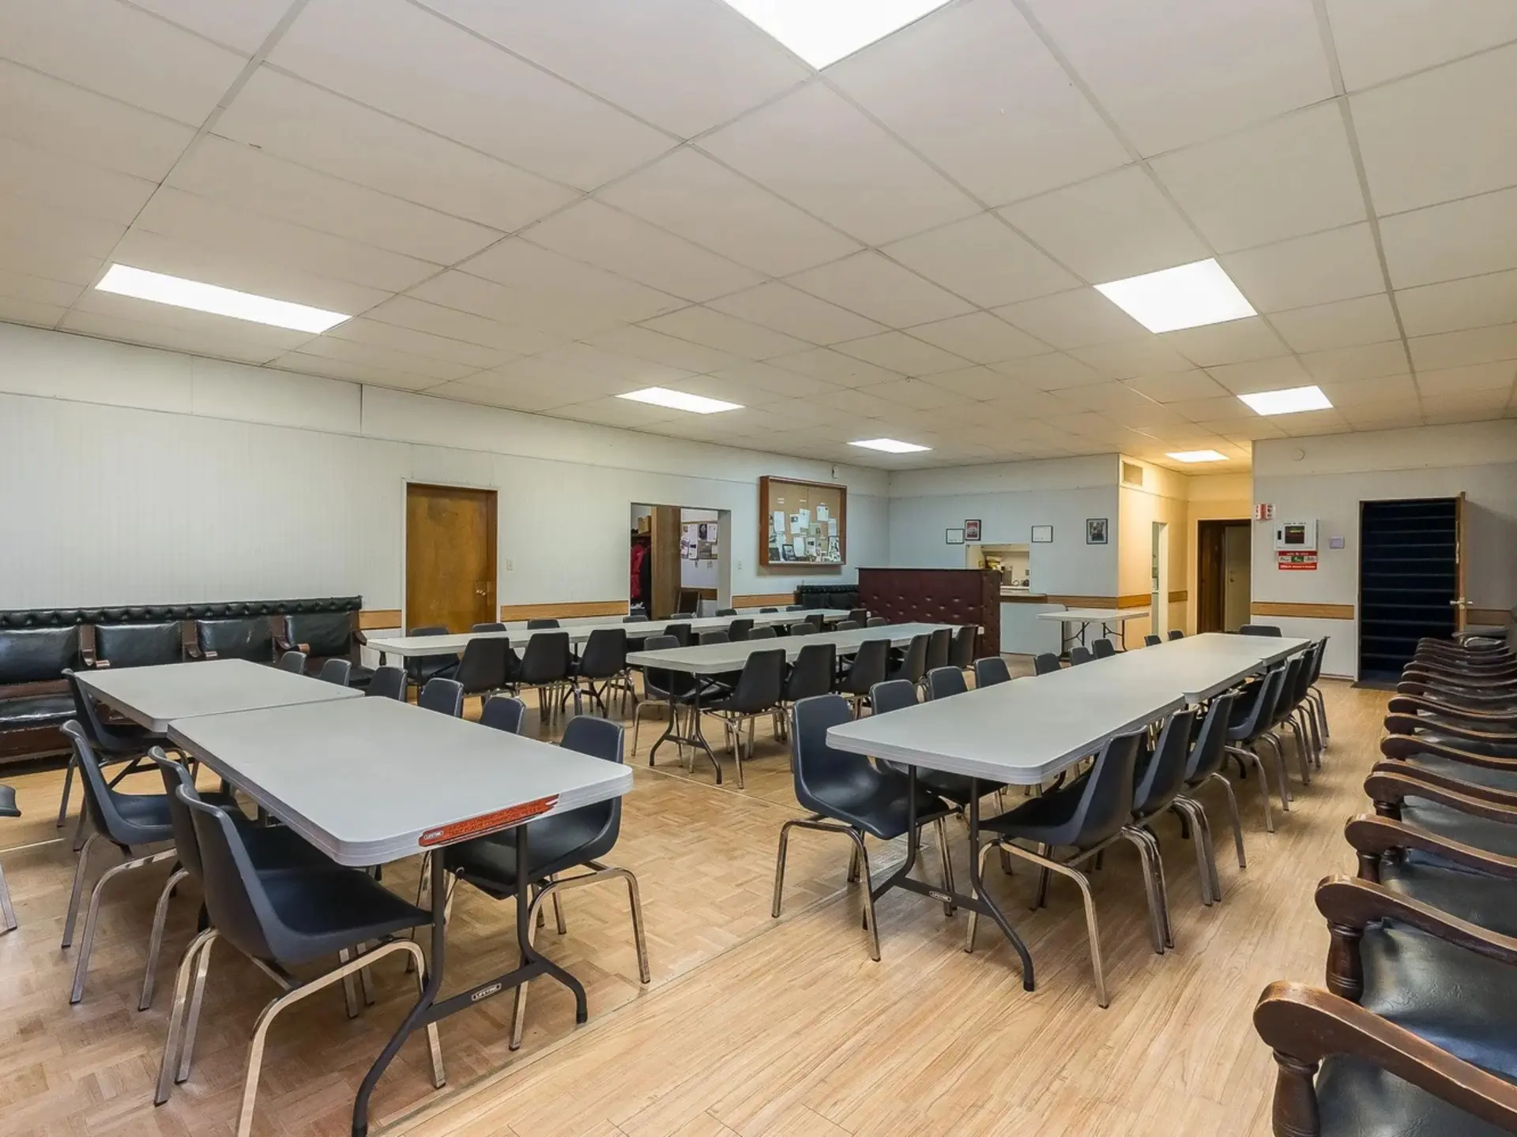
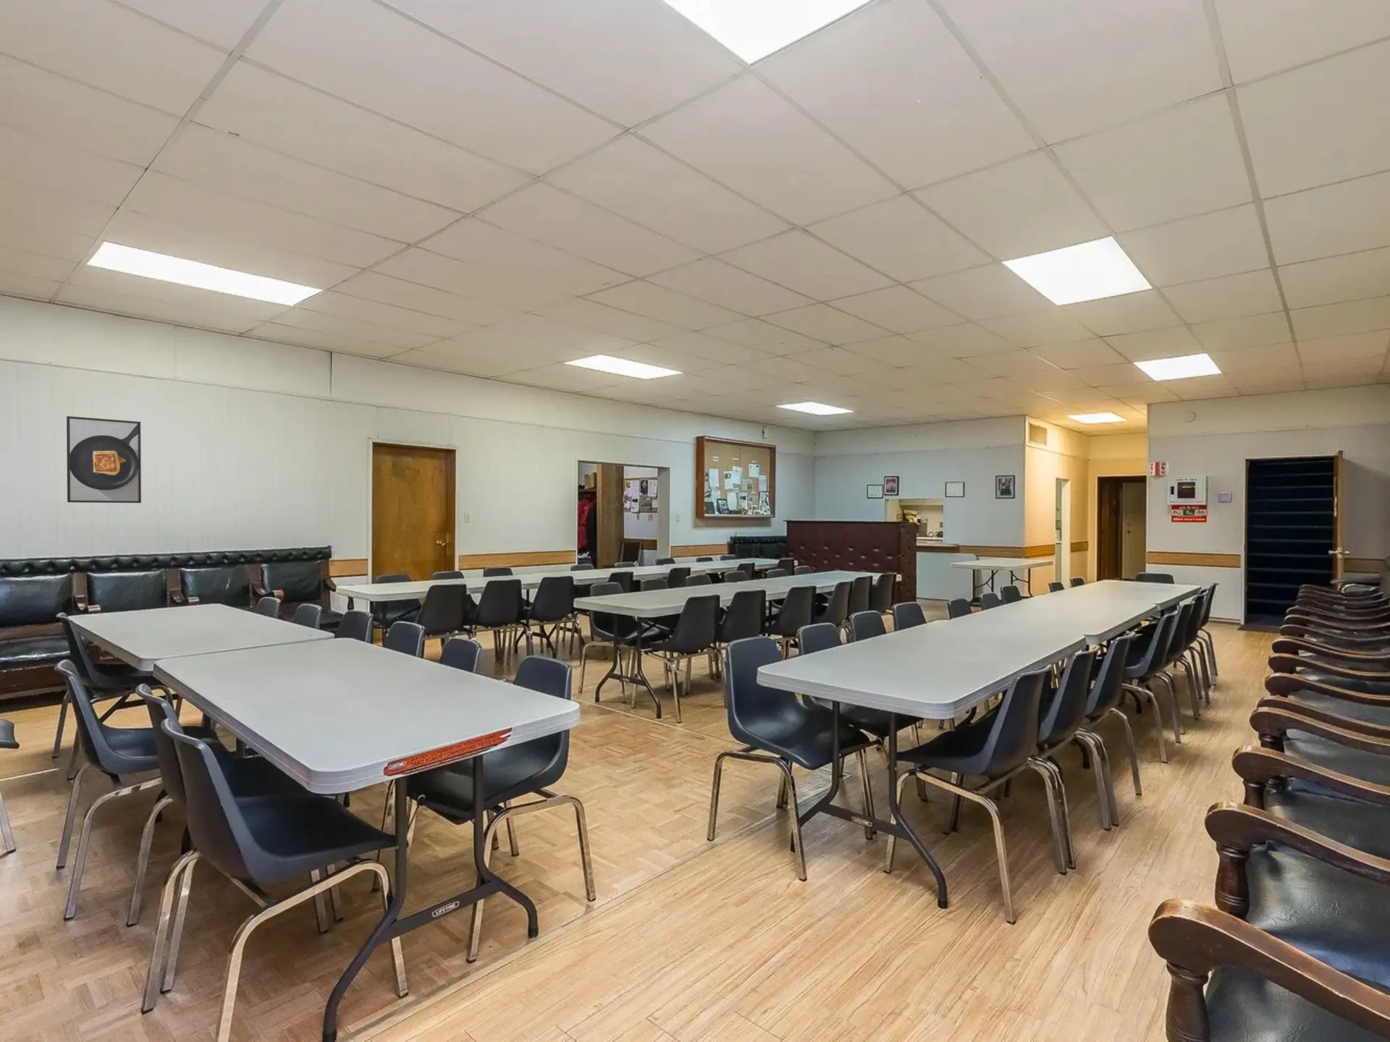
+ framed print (105, 461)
